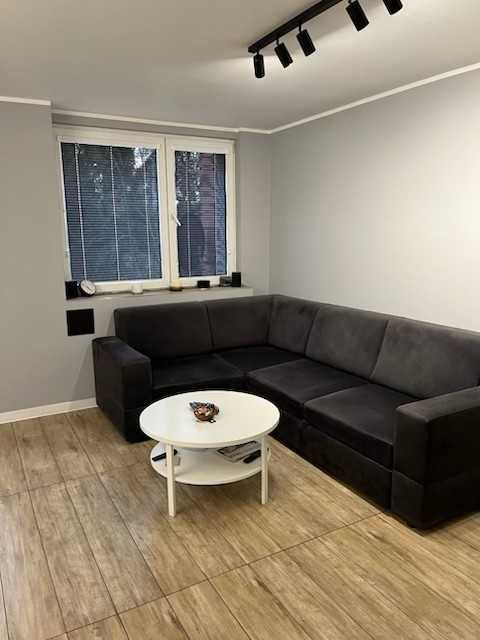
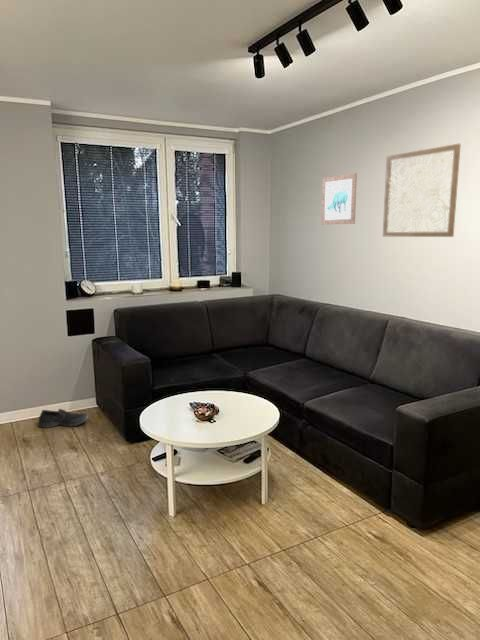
+ wall art (421, 193)
+ shoe (62, 416)
+ wall art (338, 200)
